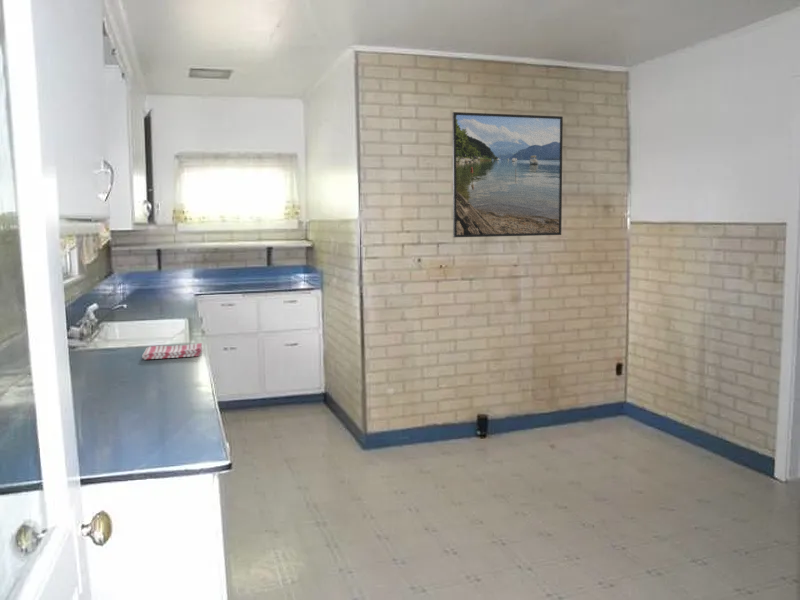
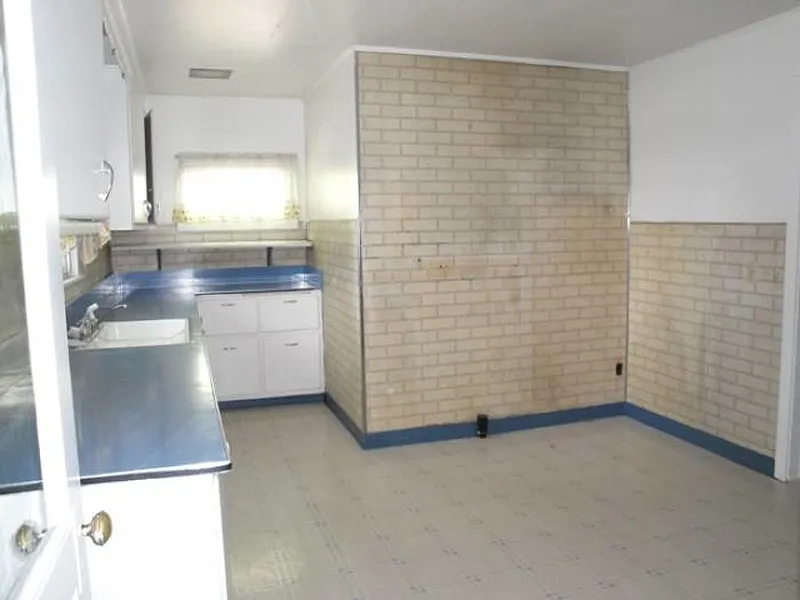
- dish towel (173, 350)
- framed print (508, 175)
